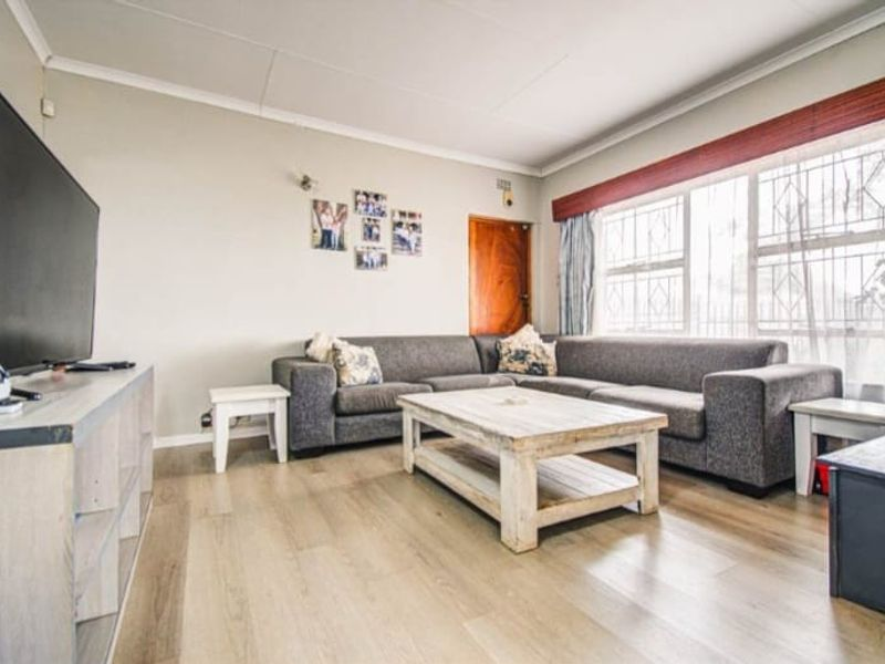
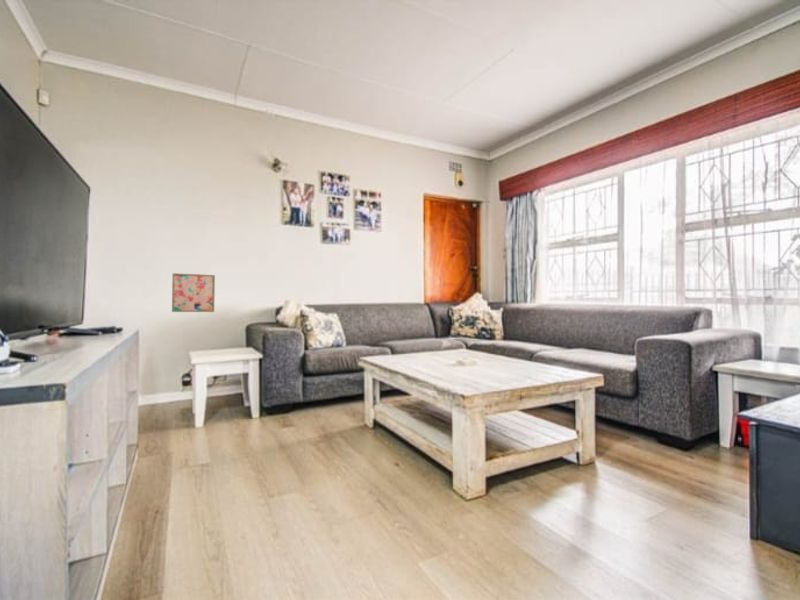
+ wall art (193, 293)
